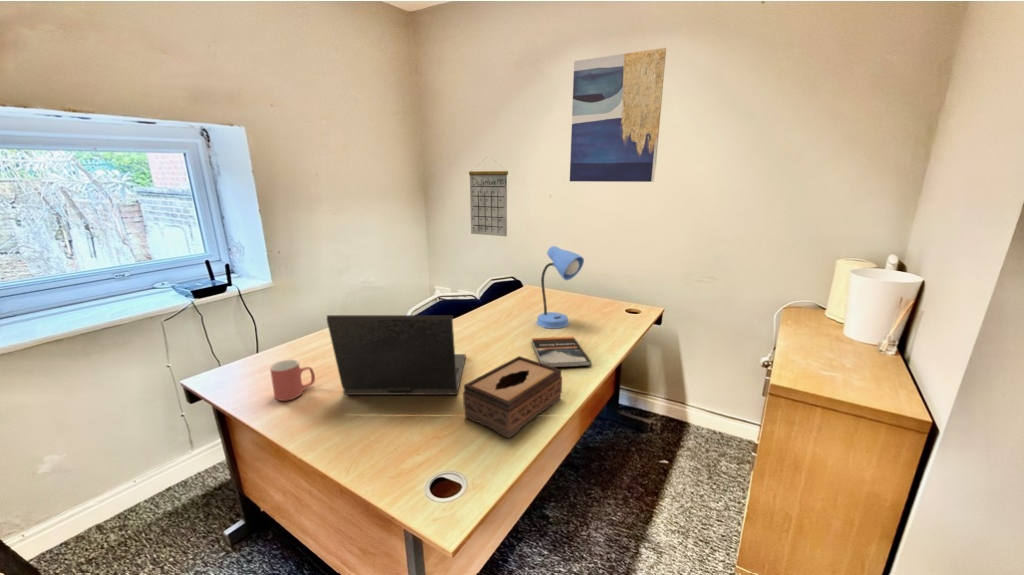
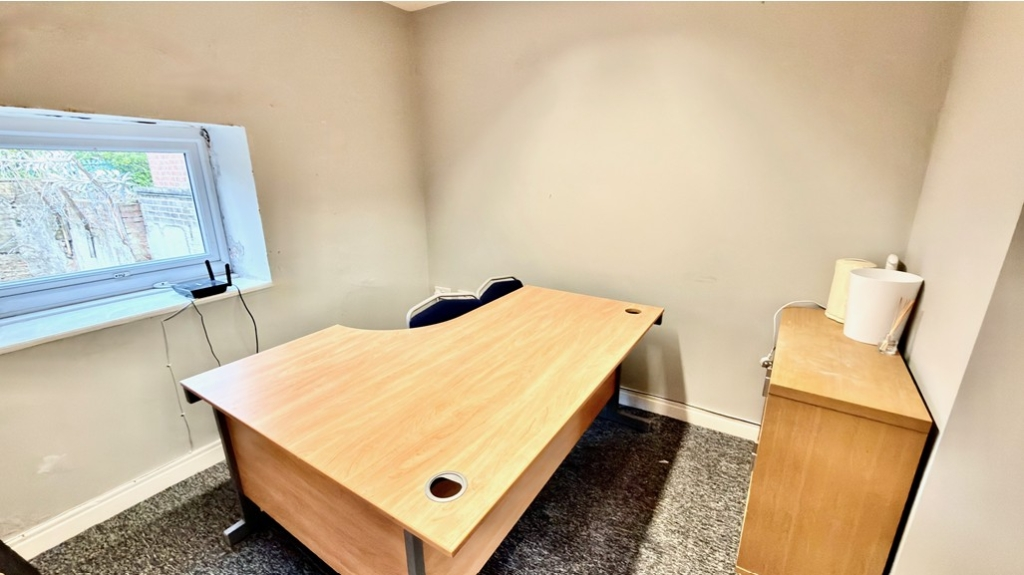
- mug (294, 377)
- book (559, 351)
- desk lamp (564, 279)
- wall art (613, 120)
- calendar (488, 196)
- laptop (405, 340)
- tissue box (514, 392)
